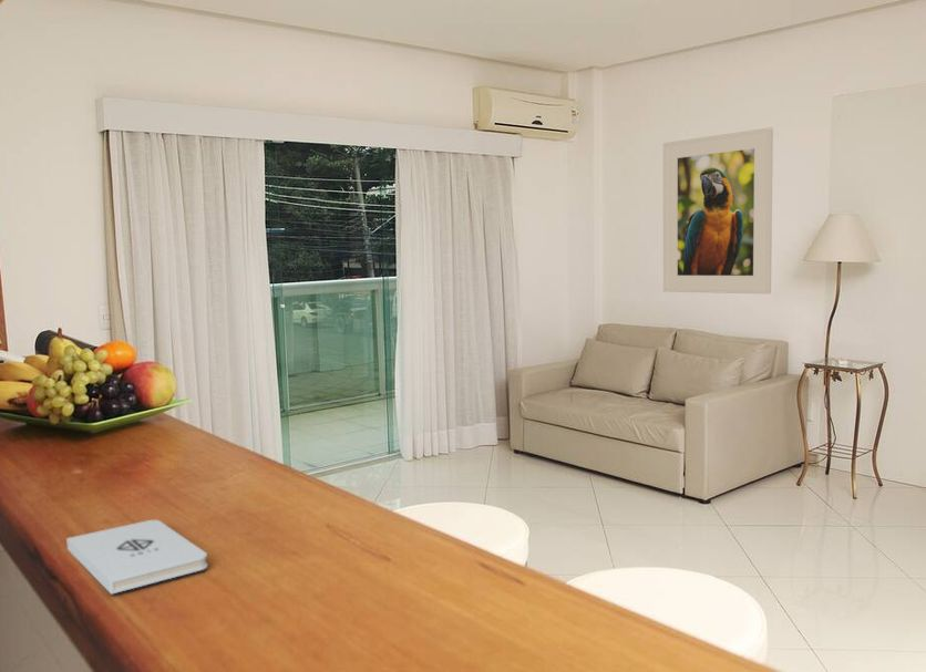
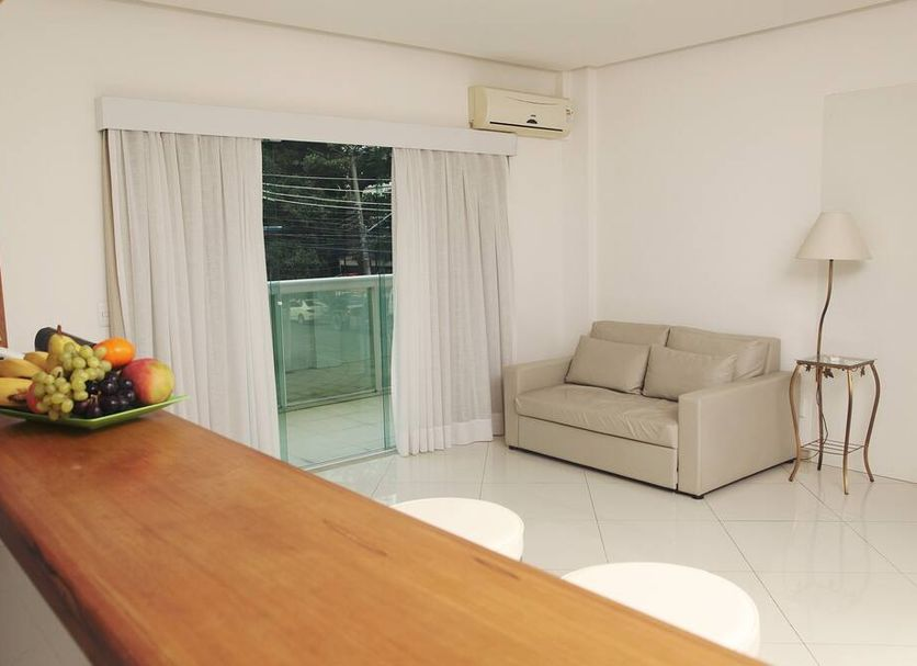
- notepad (135, 552)
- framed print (714, 215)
